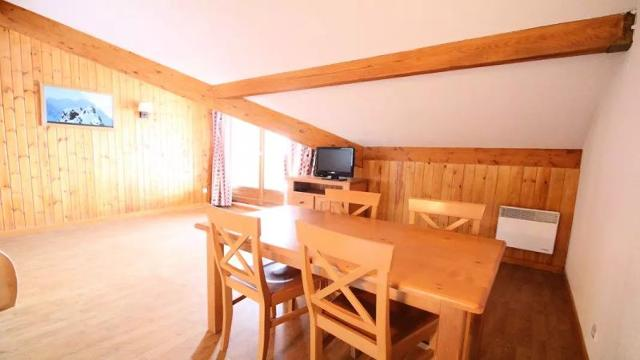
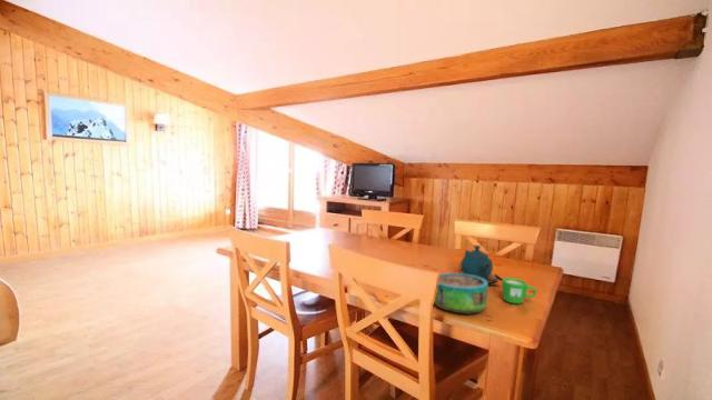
+ decorative bowl (458, 291)
+ mug (518, 291)
+ teapot (477, 261)
